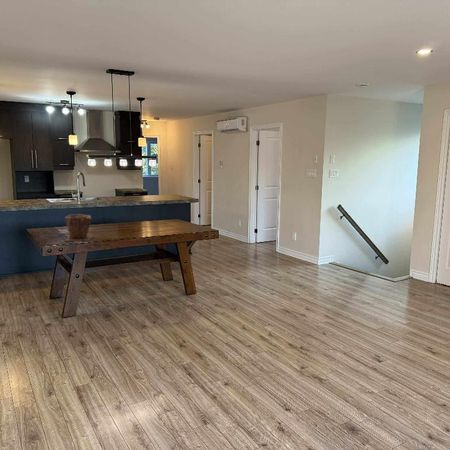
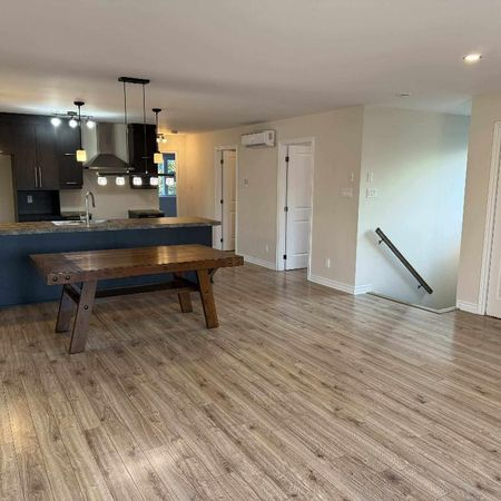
- plant pot (78, 227)
